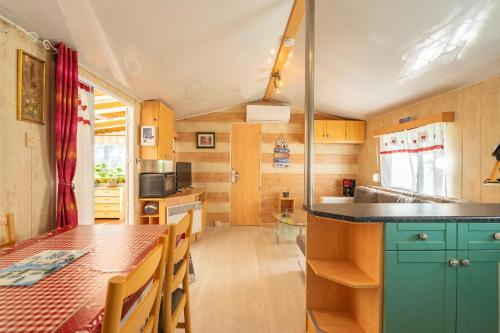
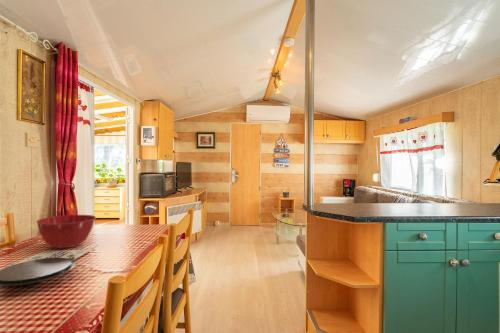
+ plate (35, 274)
+ mixing bowl (67, 231)
